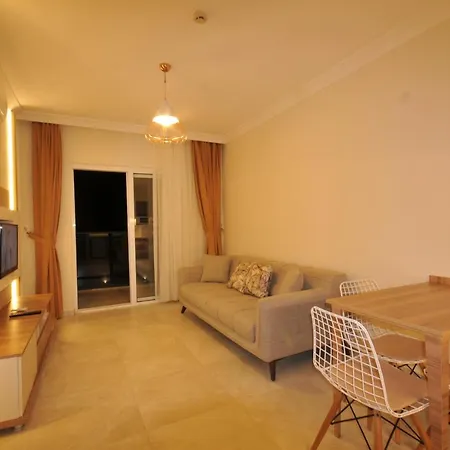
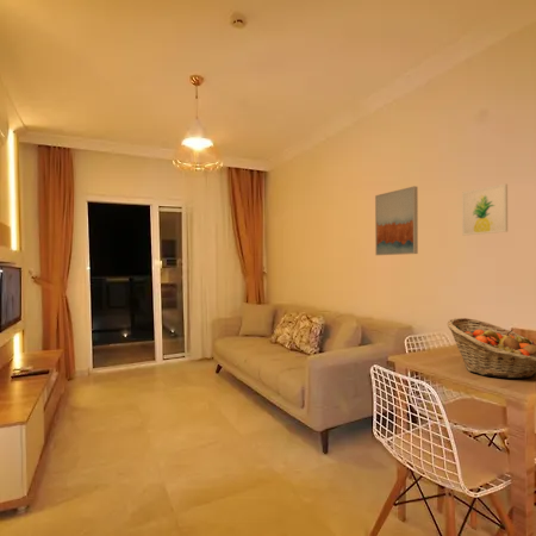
+ wall art (484, 211)
+ fruit basket (494, 345)
+ wall art (394, 223)
